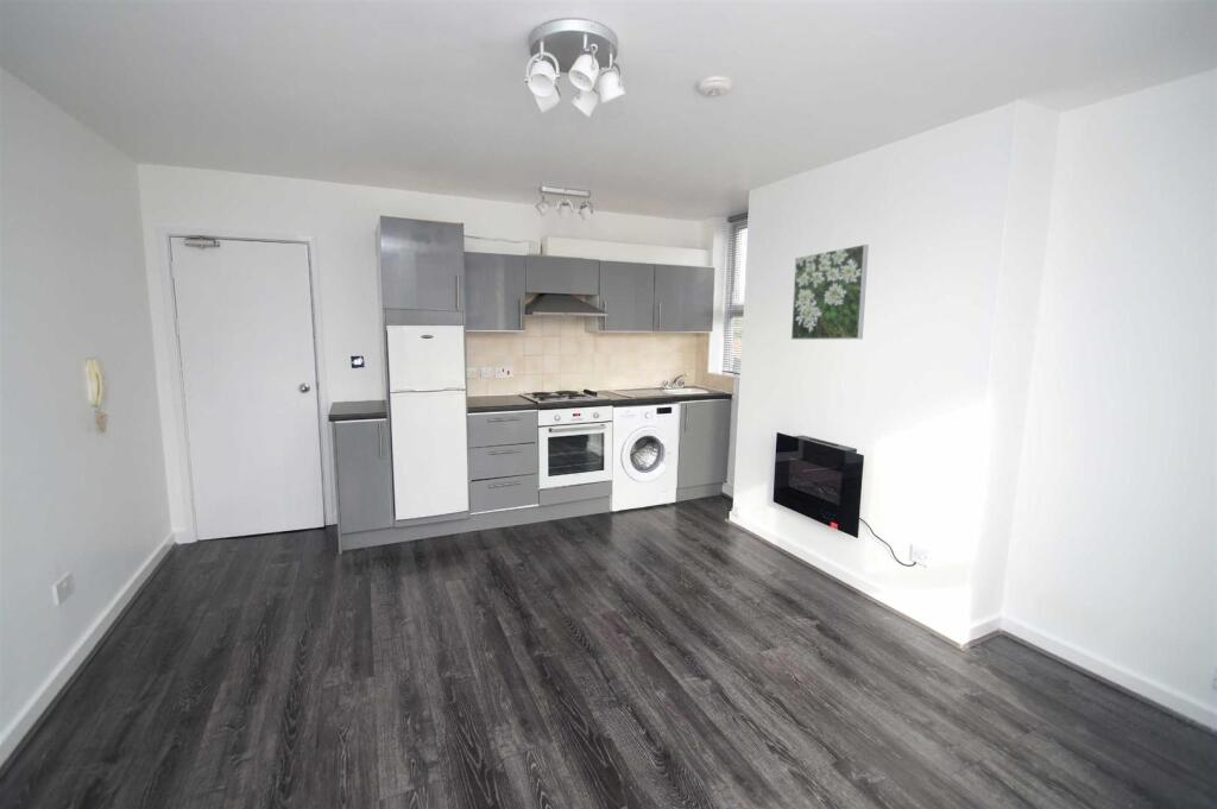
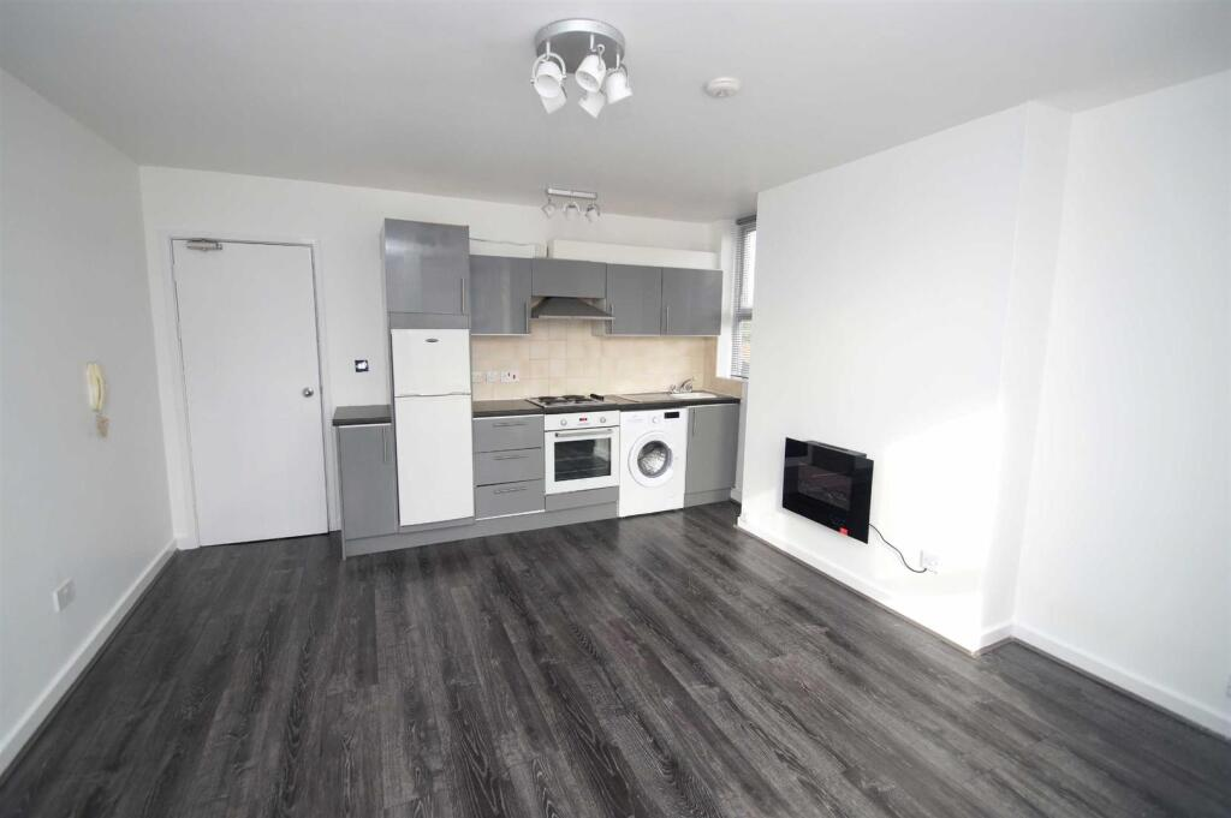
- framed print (826, 296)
